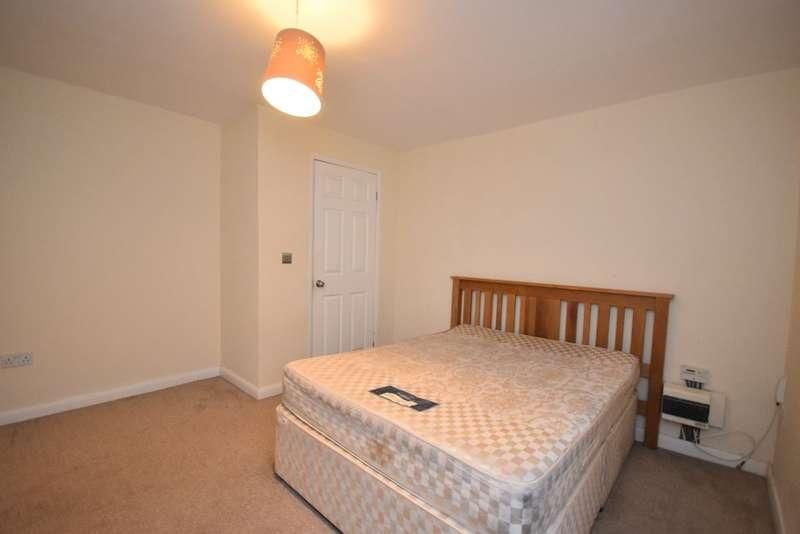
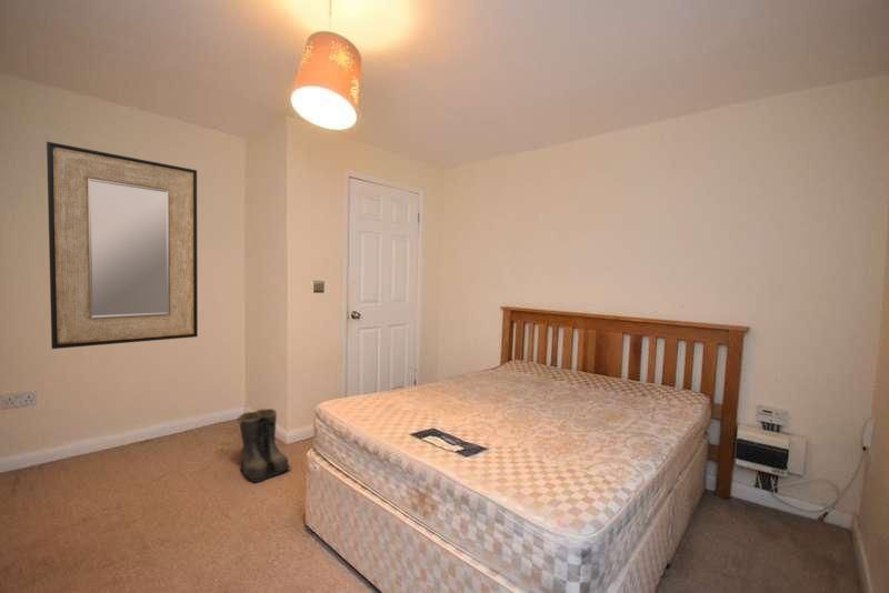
+ boots (262, 441)
+ home mirror (130, 251)
